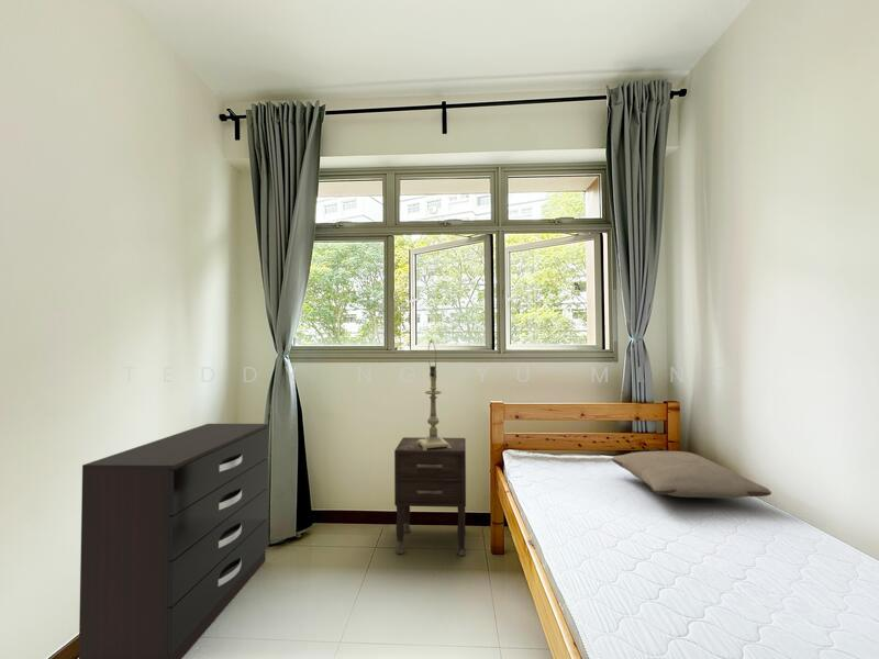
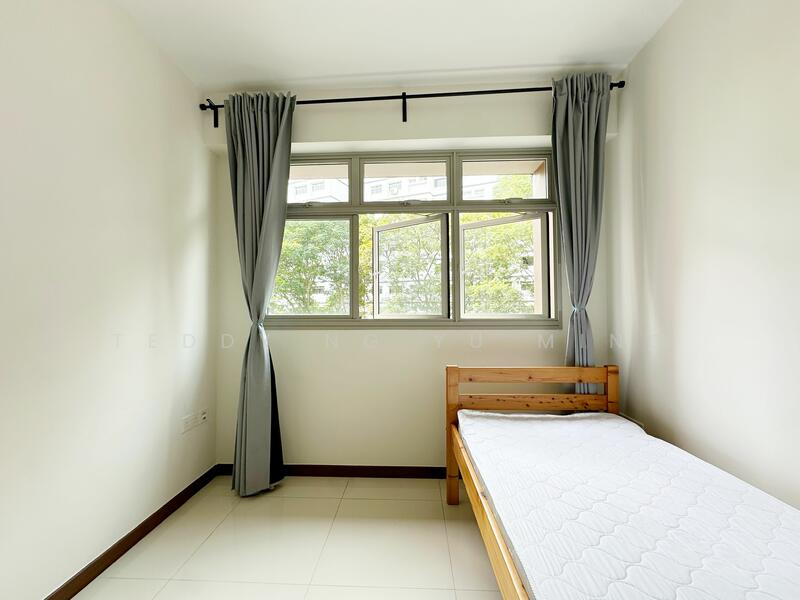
- table lamp (433, 391)
- nightstand (432, 492)
- dresser (196, 522)
- pillow (680, 474)
